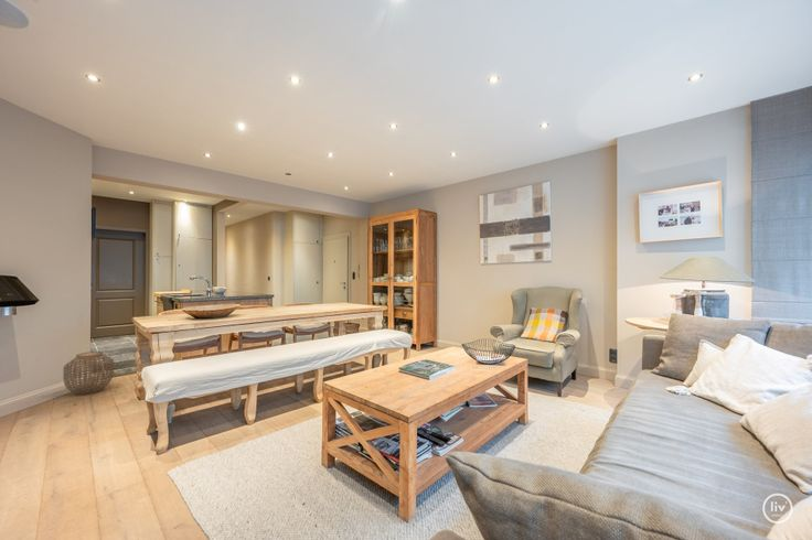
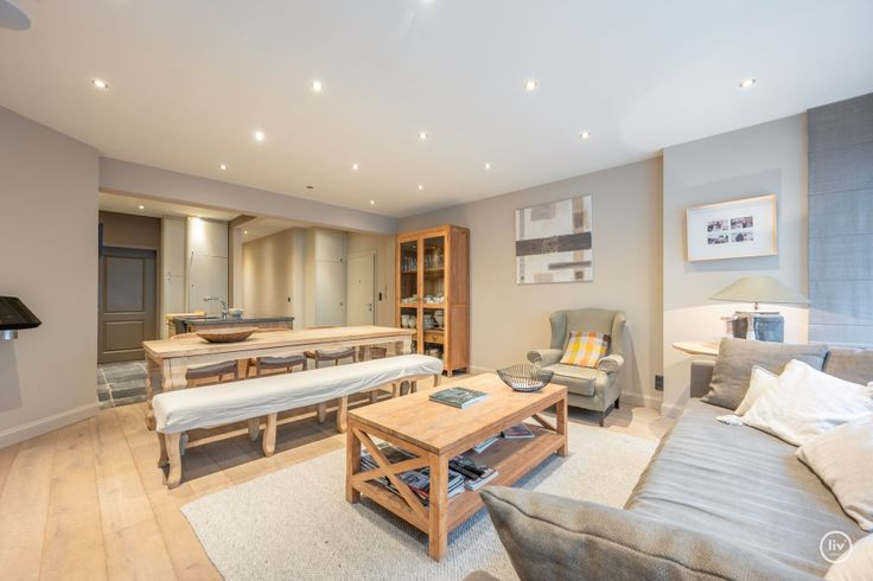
- woven basket (89, 372)
